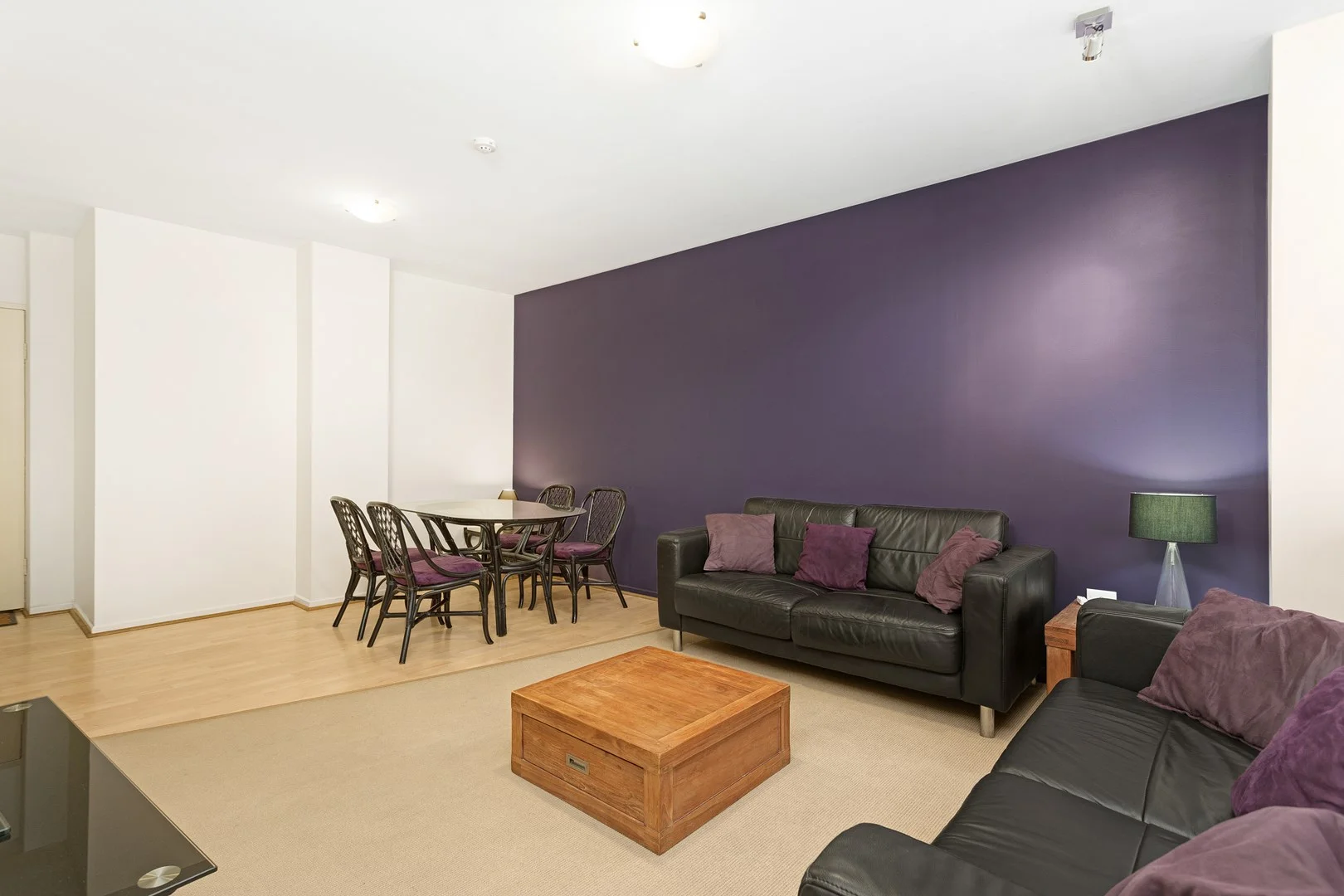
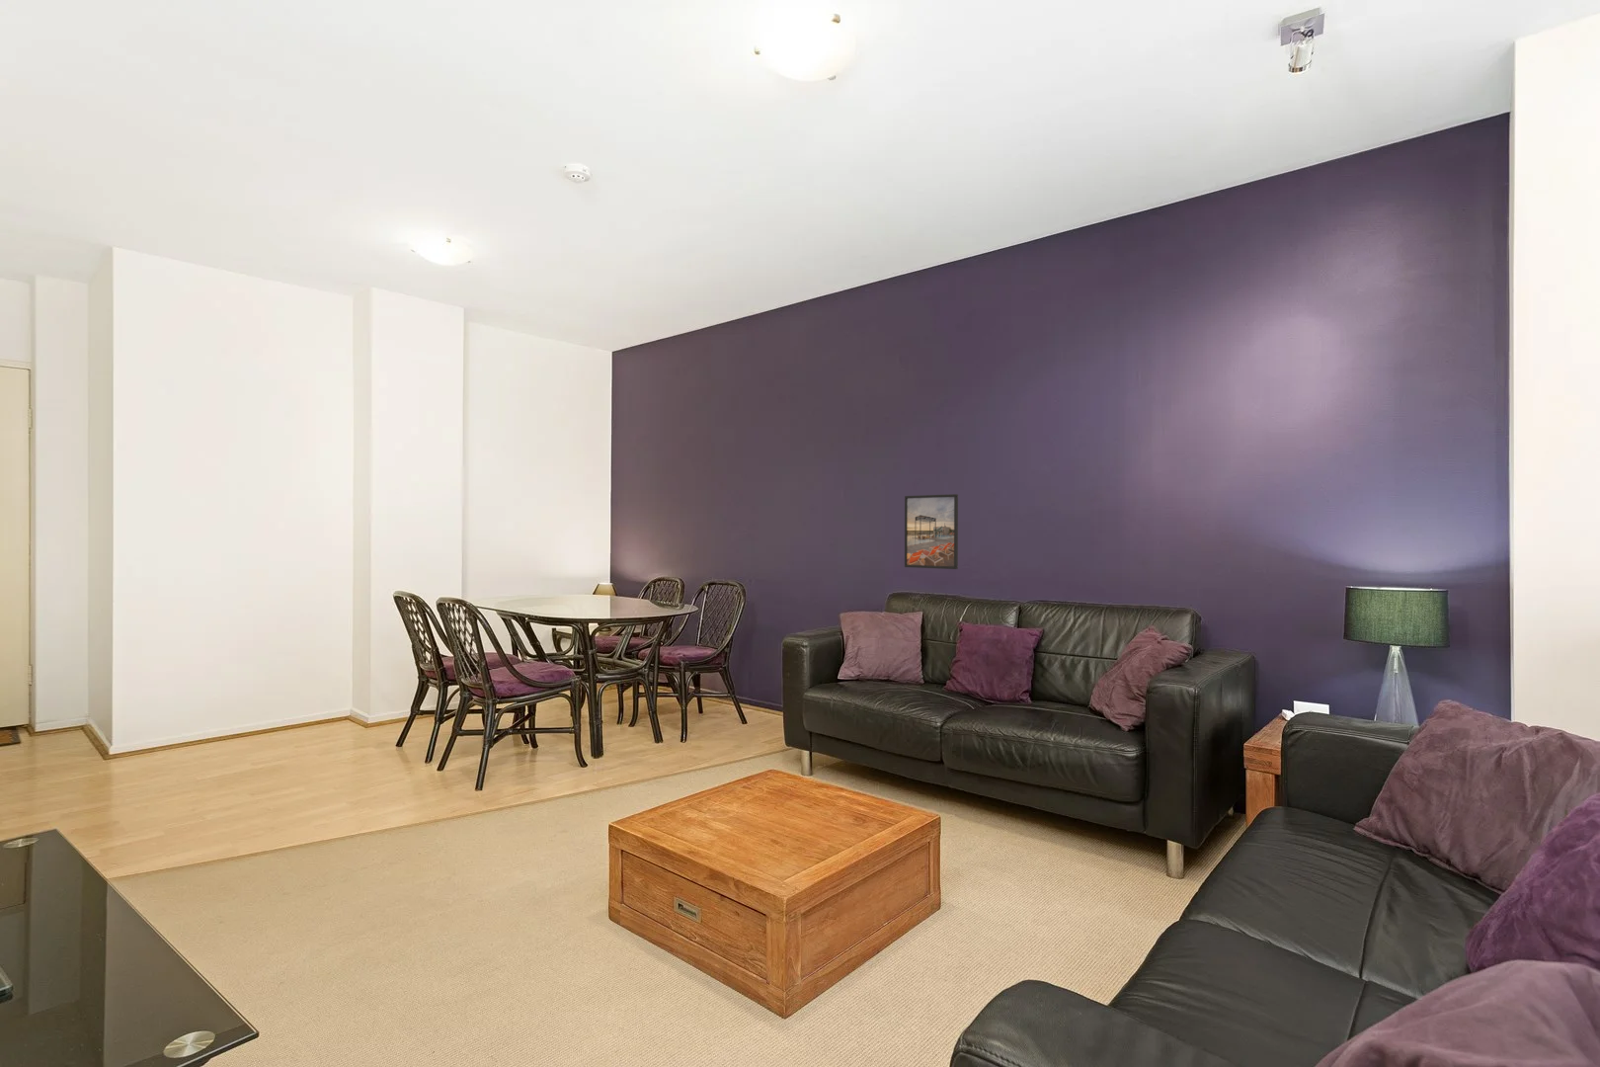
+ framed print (931, 531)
